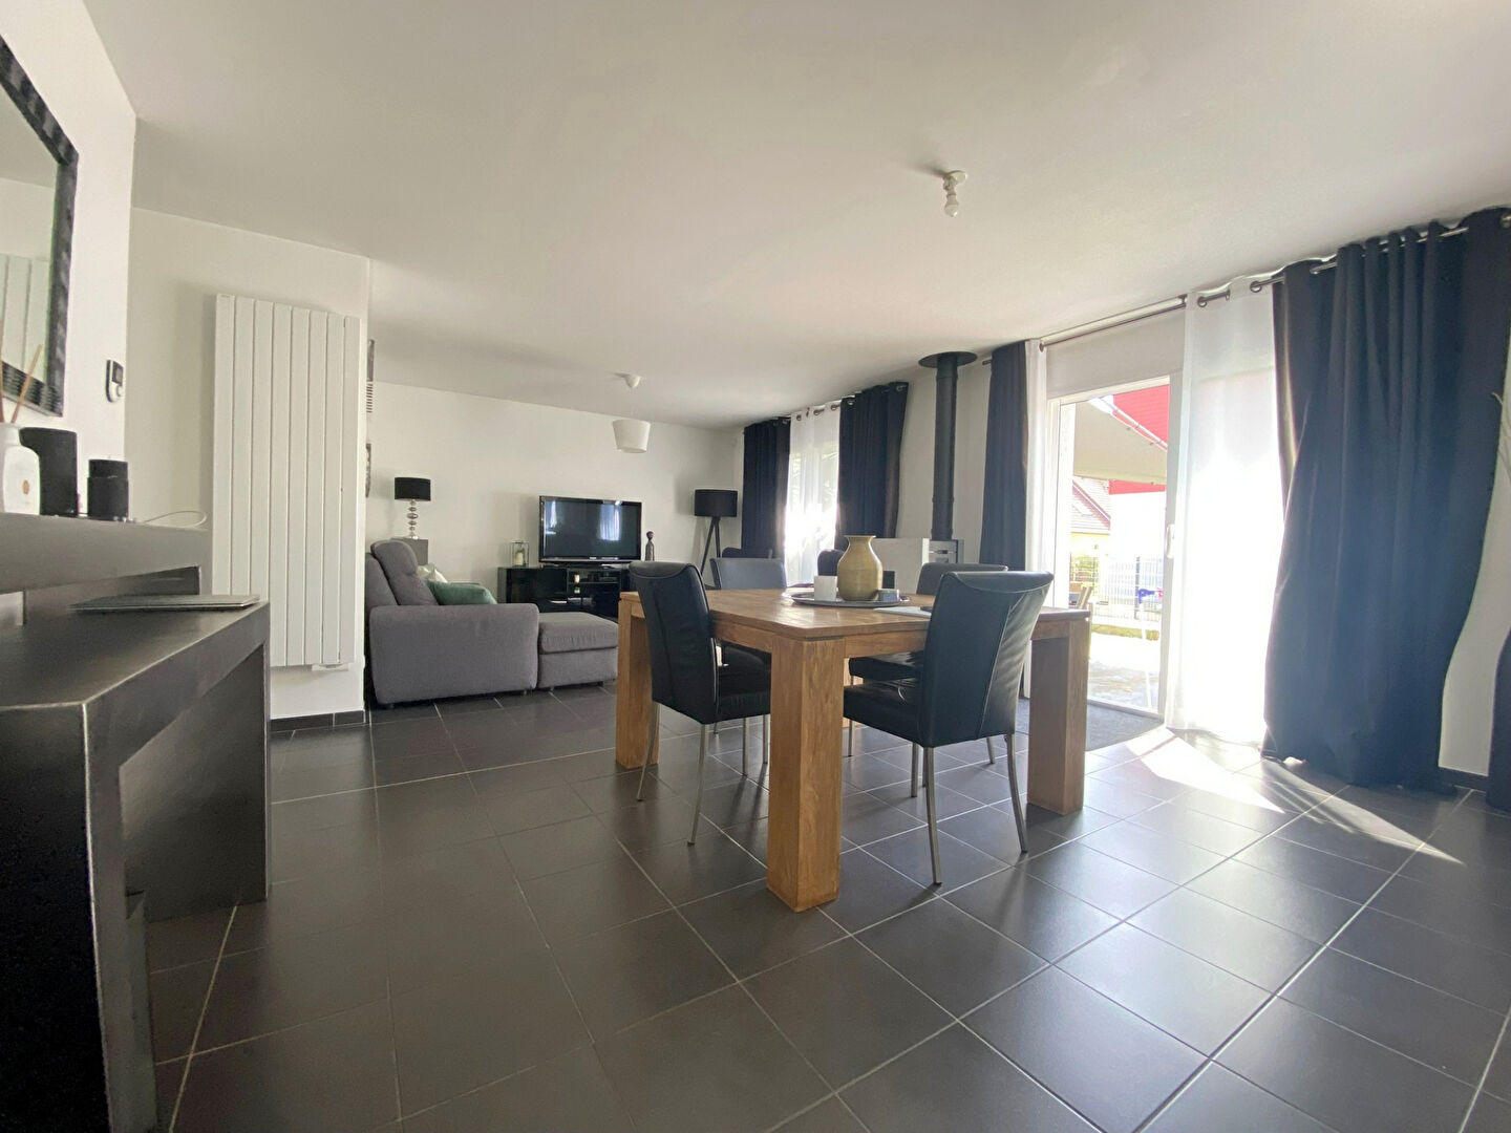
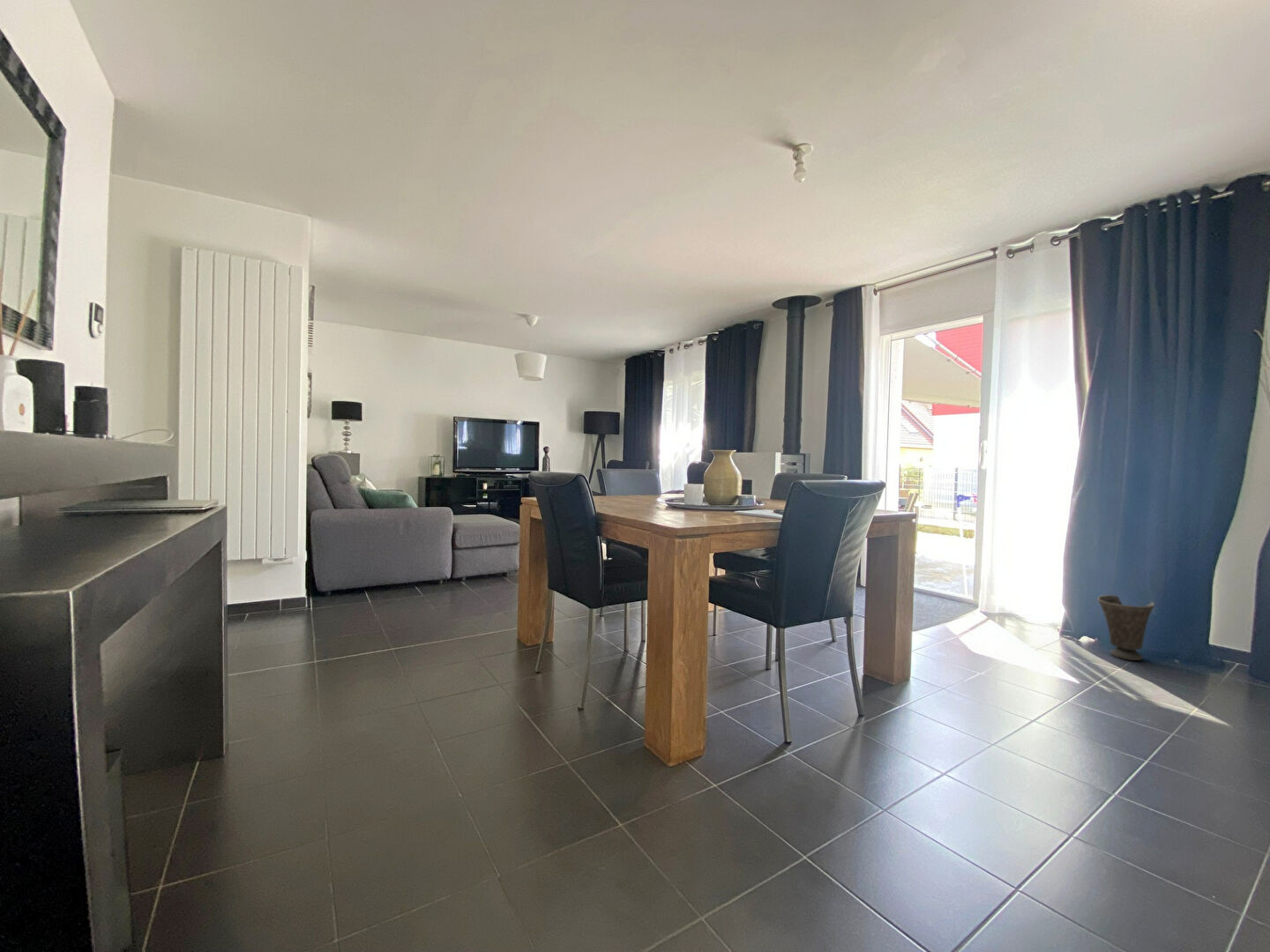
+ vase (1124, 628)
